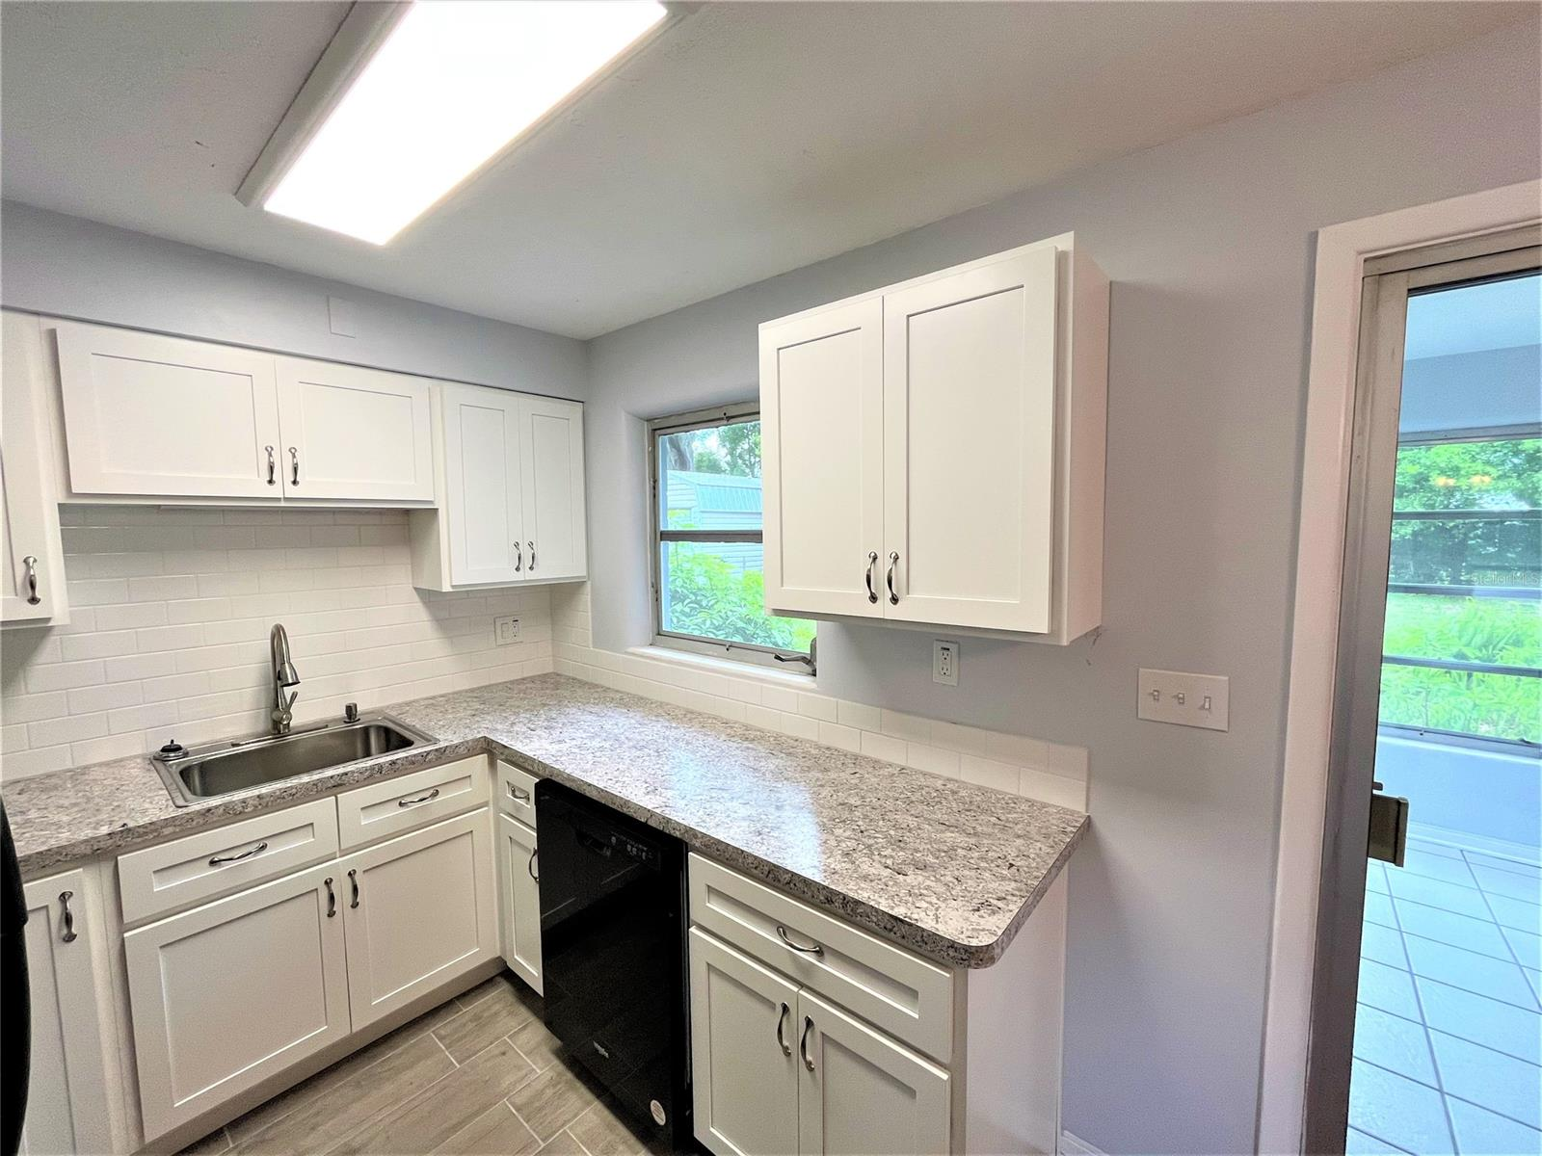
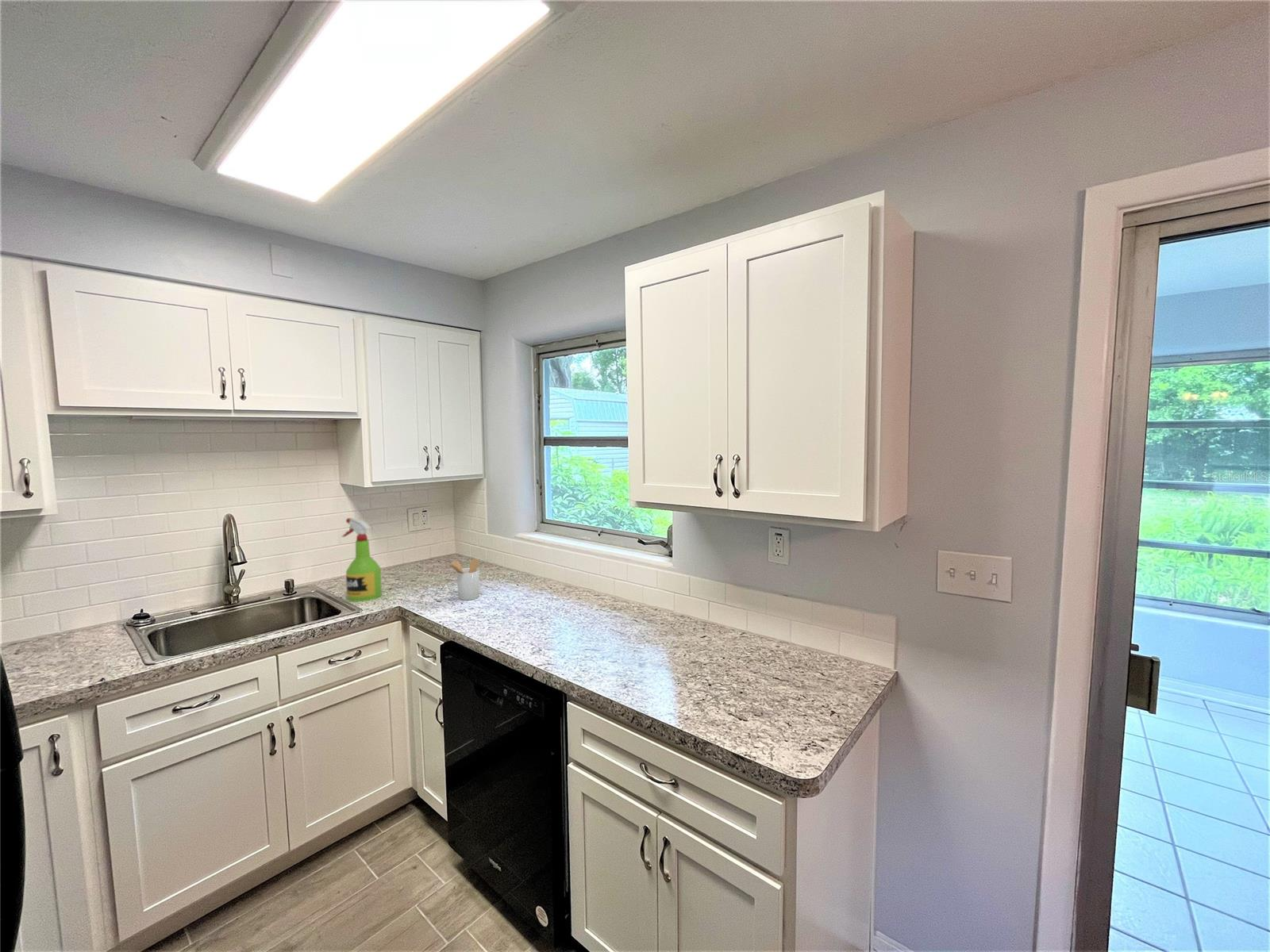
+ spray bottle (359, 558)
+ utensil holder (463, 578)
